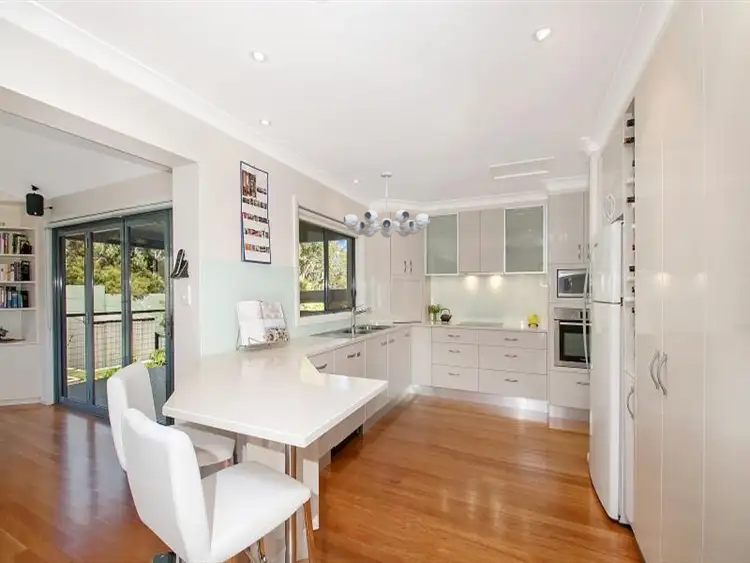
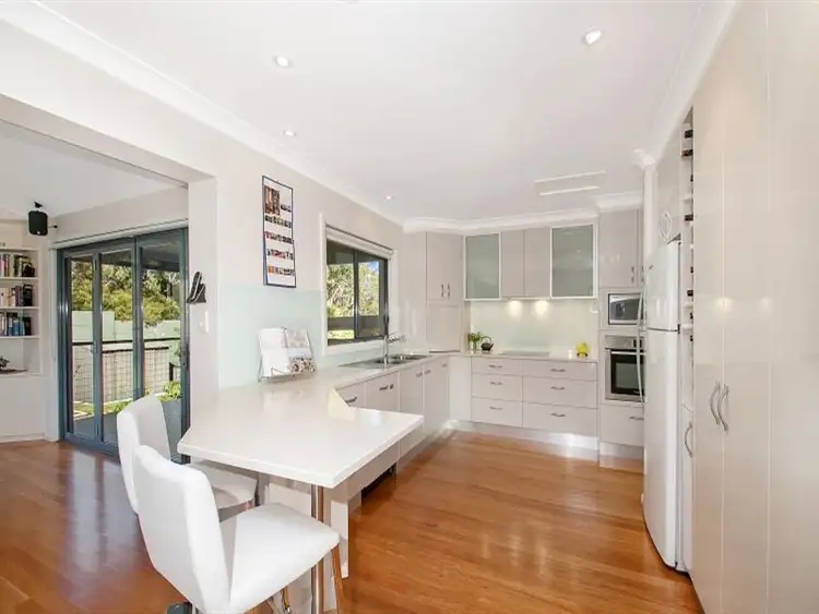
- chandelier (386, 204)
